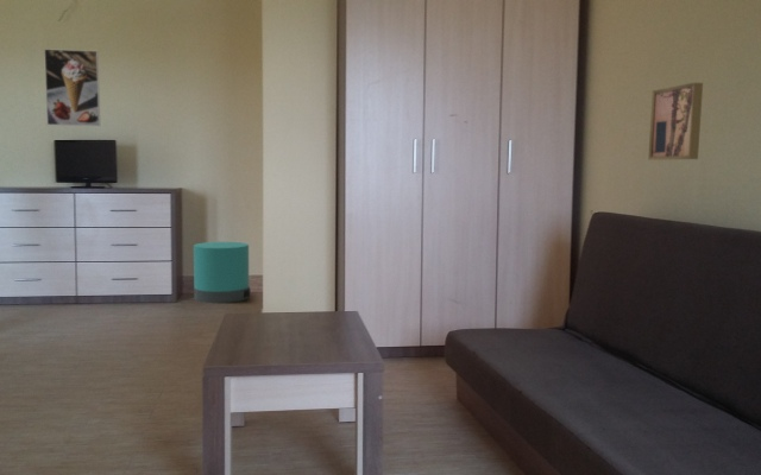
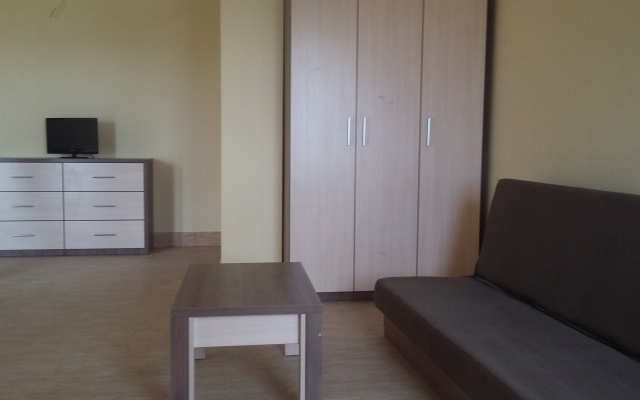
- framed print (73, 88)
- wall art (673, 124)
- trash can (222, 271)
